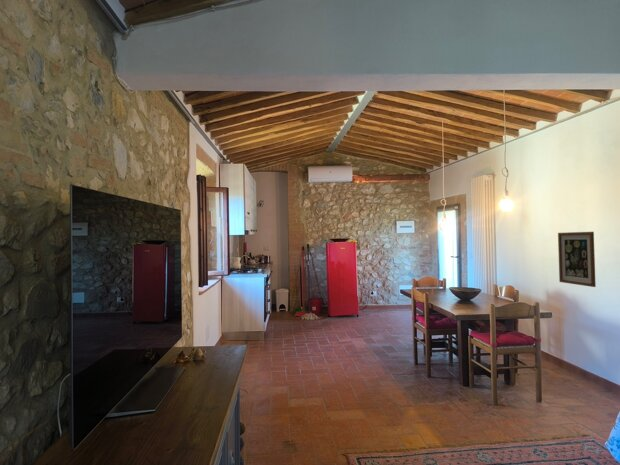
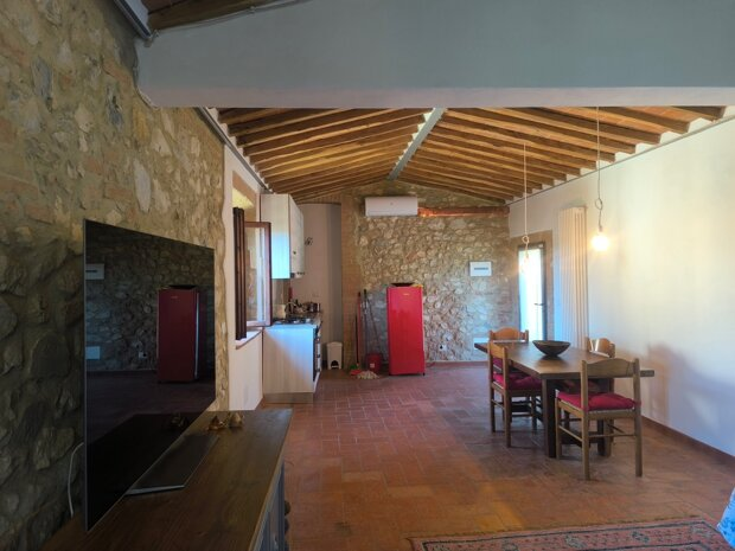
- wall art (575, 258)
